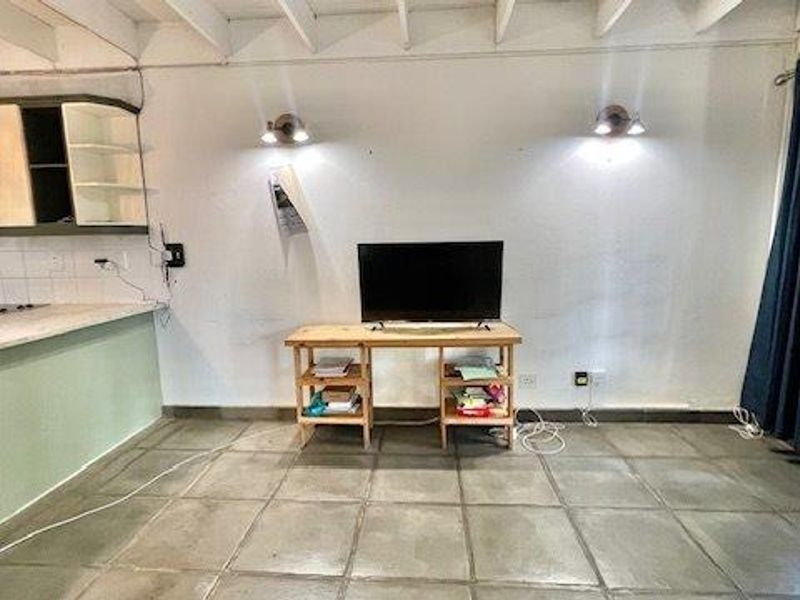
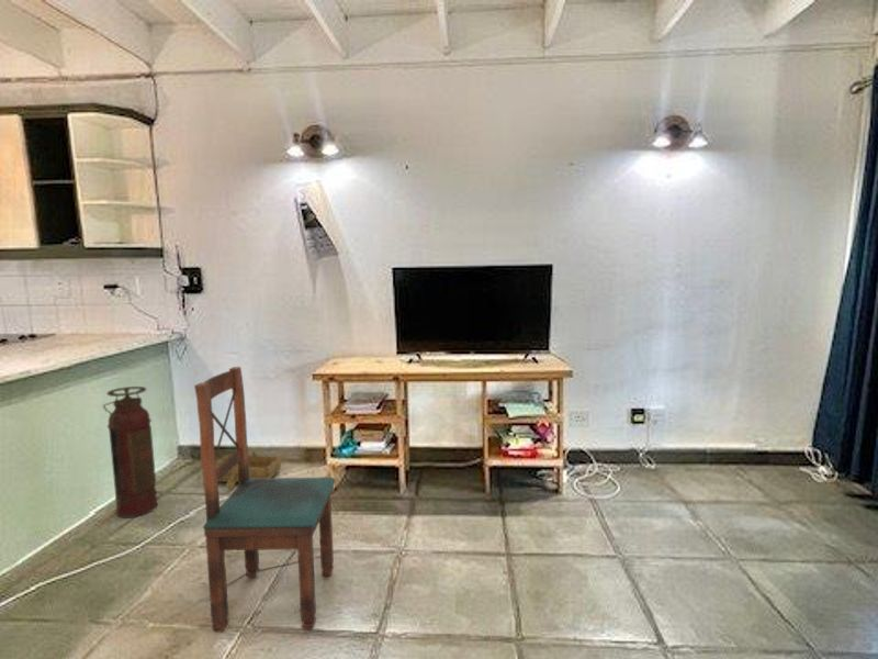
+ fire extinguisher (130, 451)
+ dining chair (272, 491)
+ wooden boat (249, 463)
